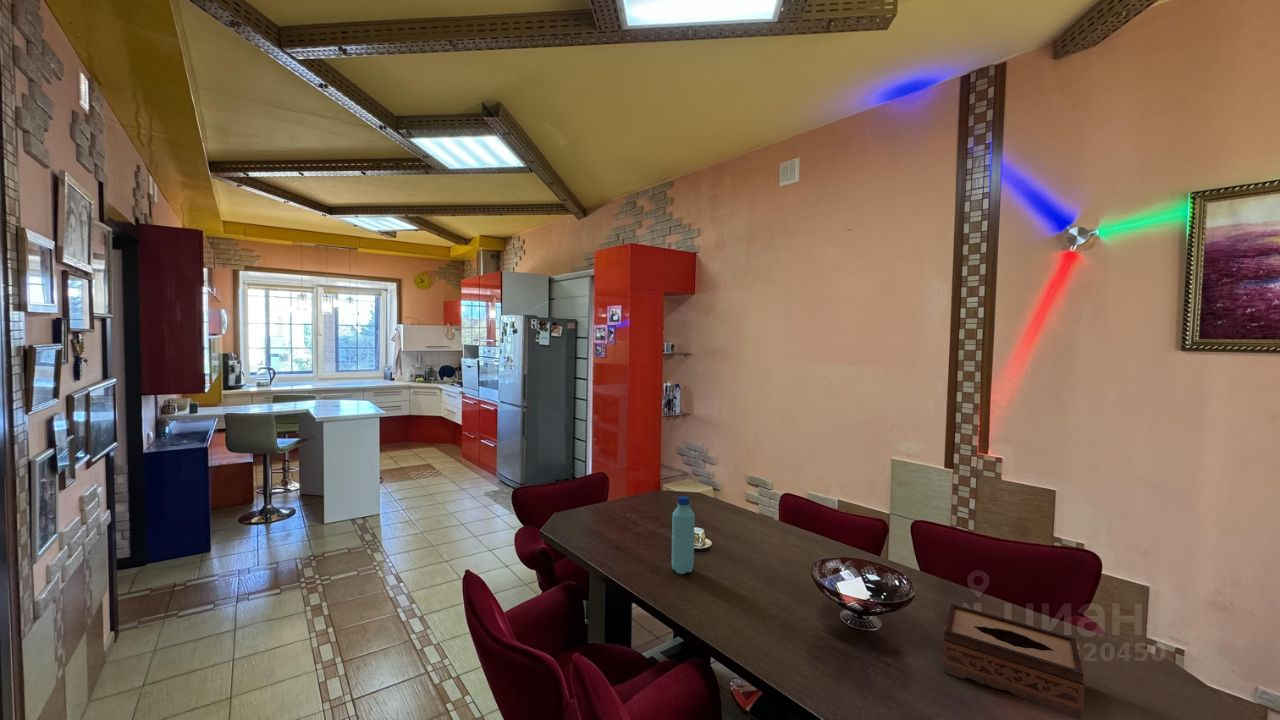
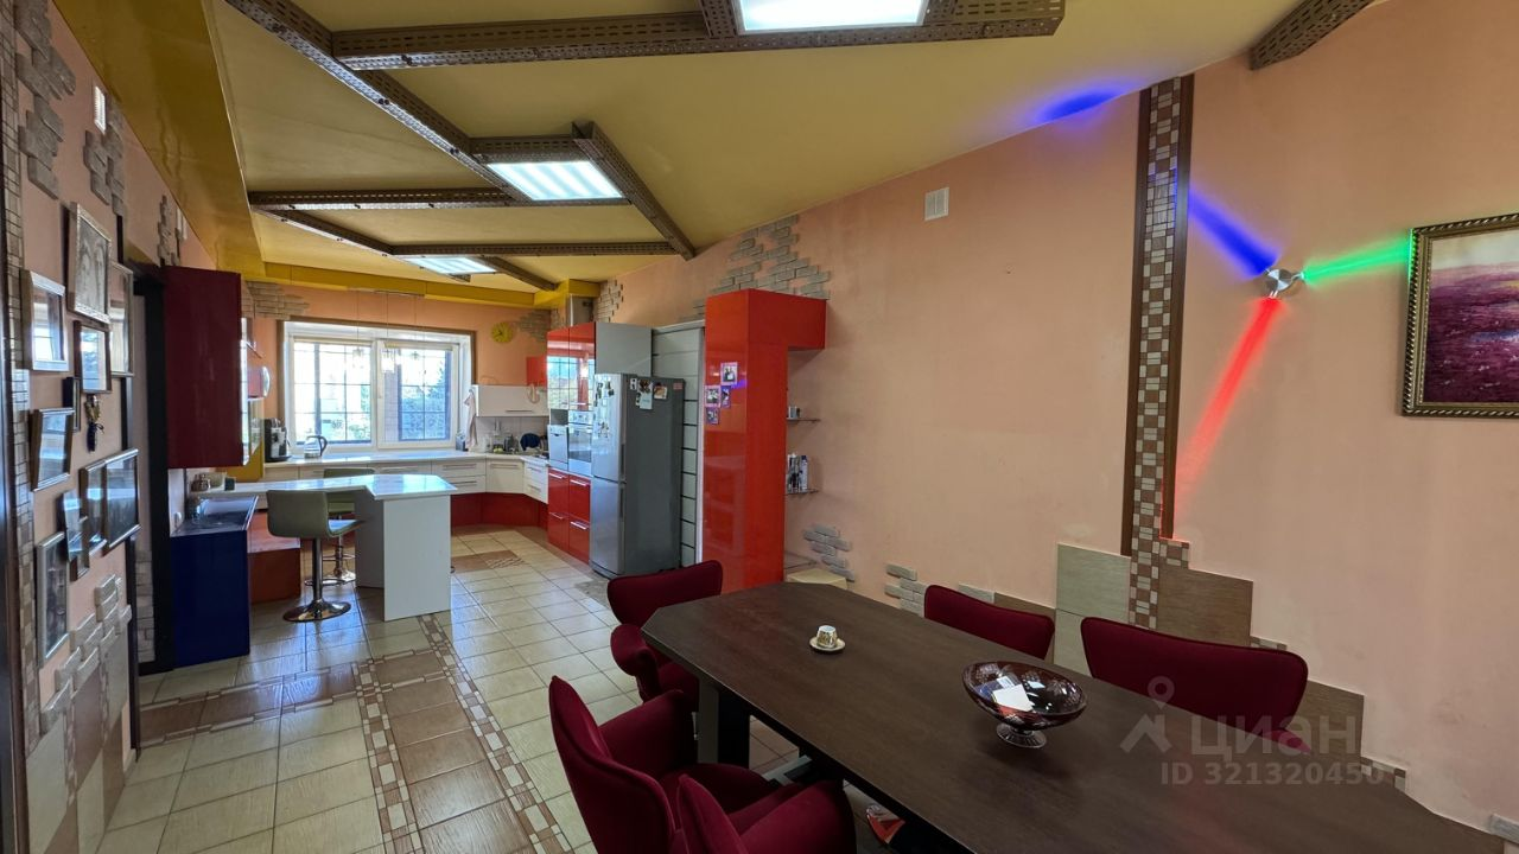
- water bottle (683, 533)
- tissue box (1008, 655)
